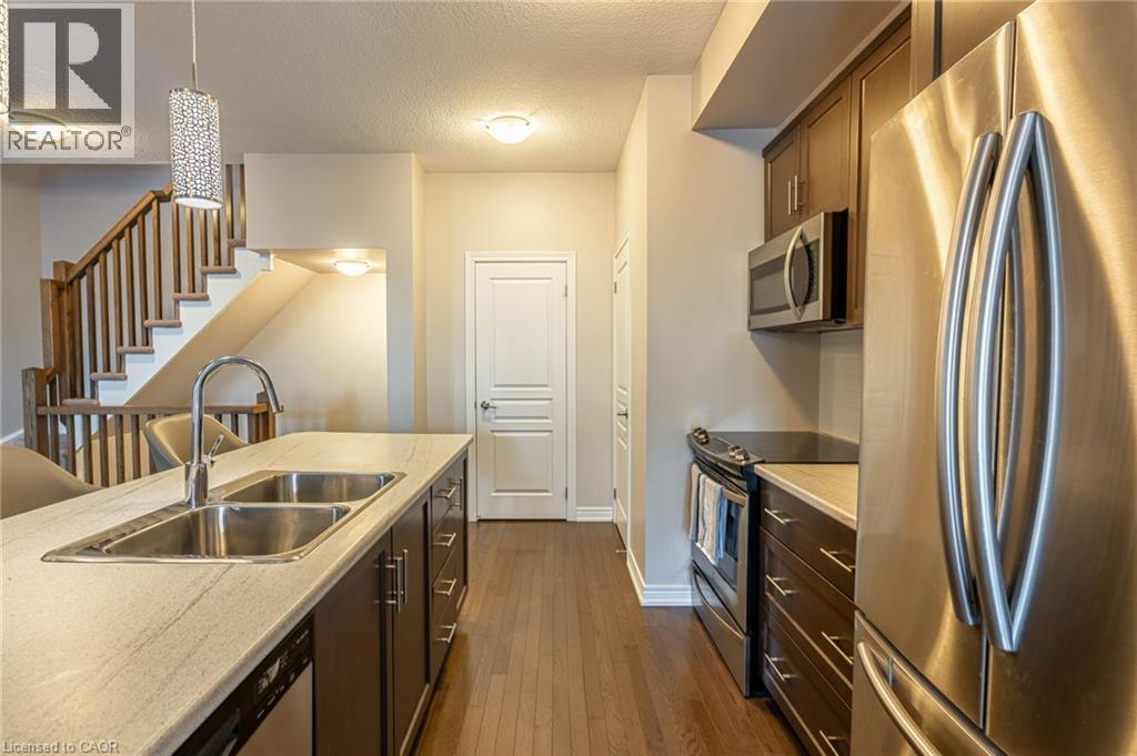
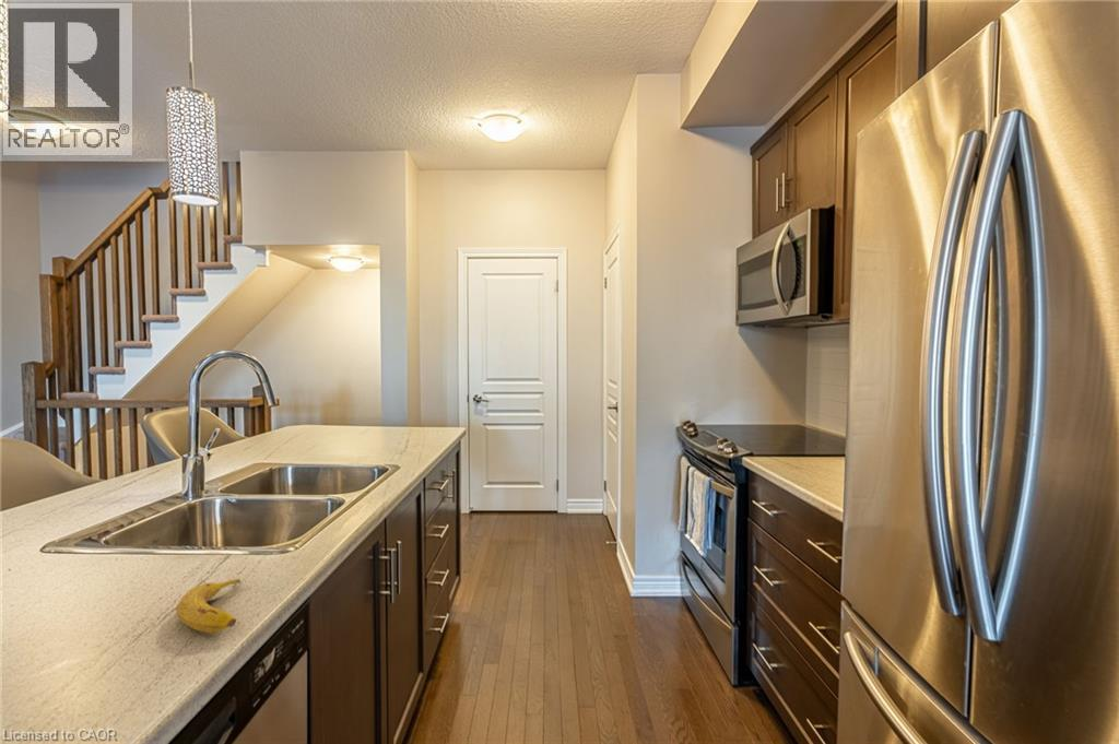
+ fruit (212, 597)
